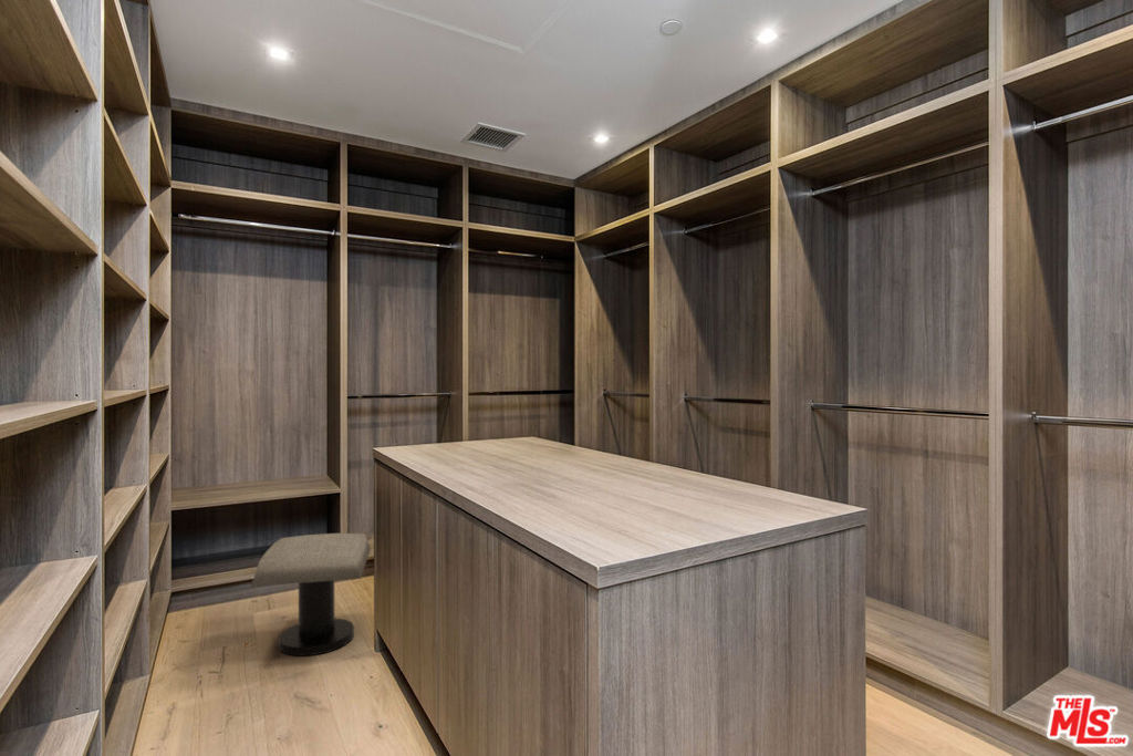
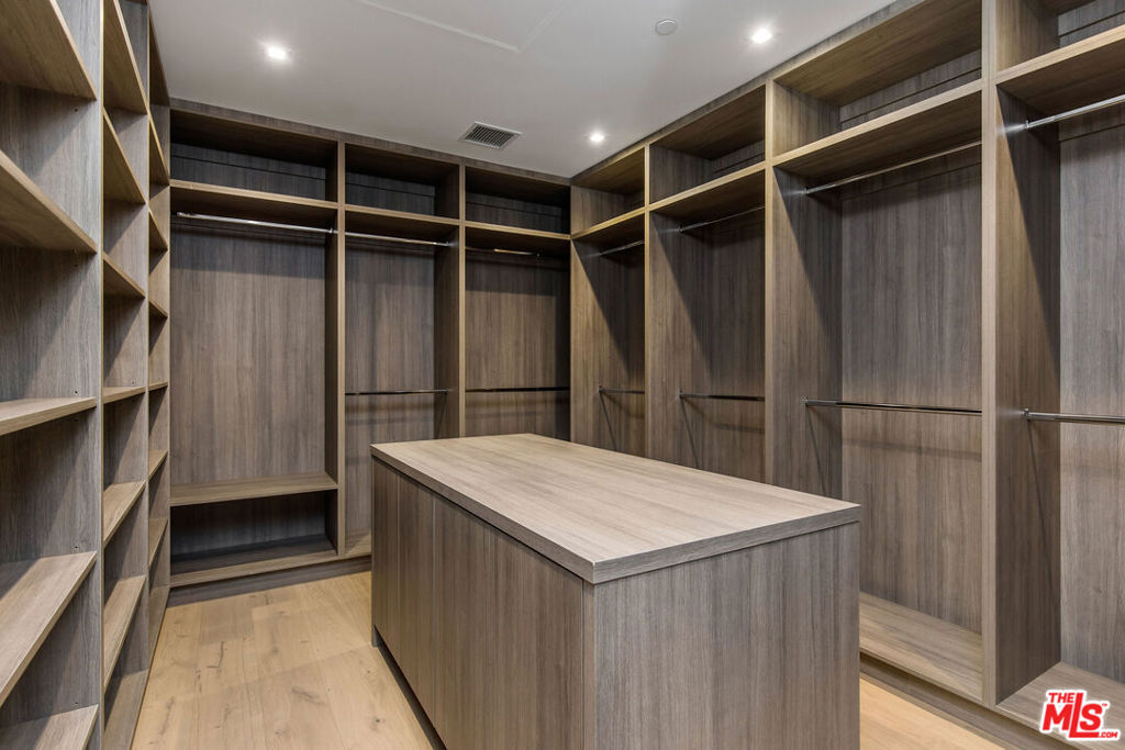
- stool (316, 589)
